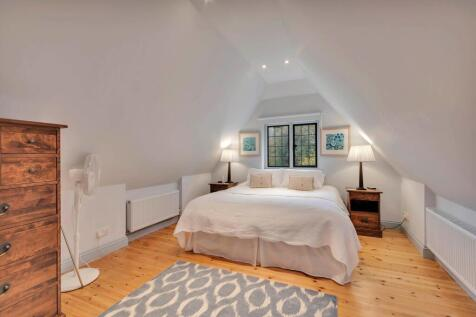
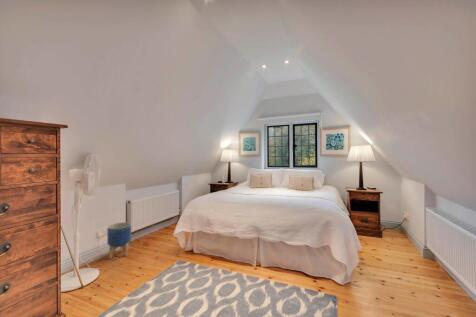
+ planter (119, 239)
